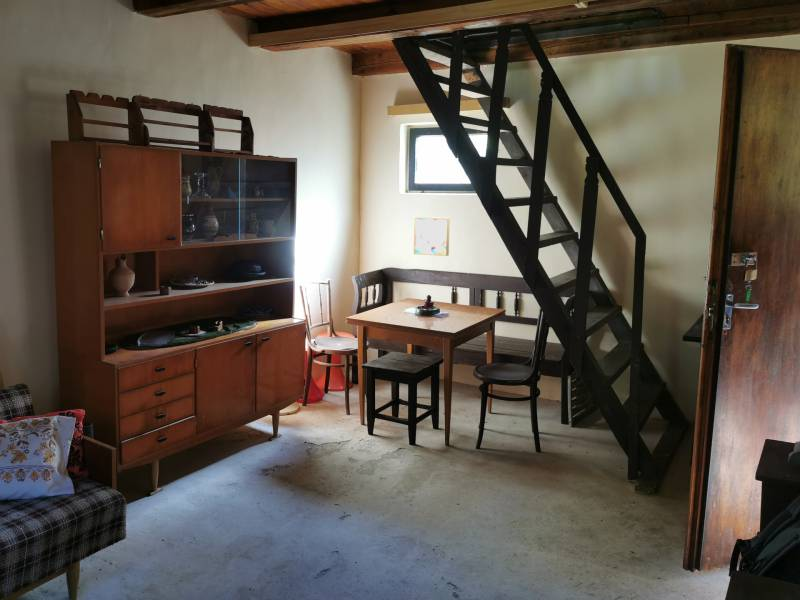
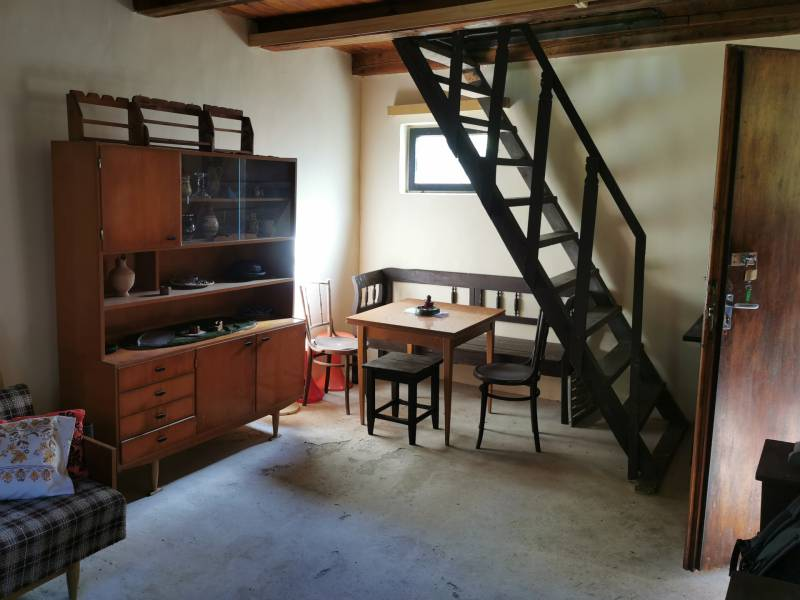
- wall art (431, 236)
